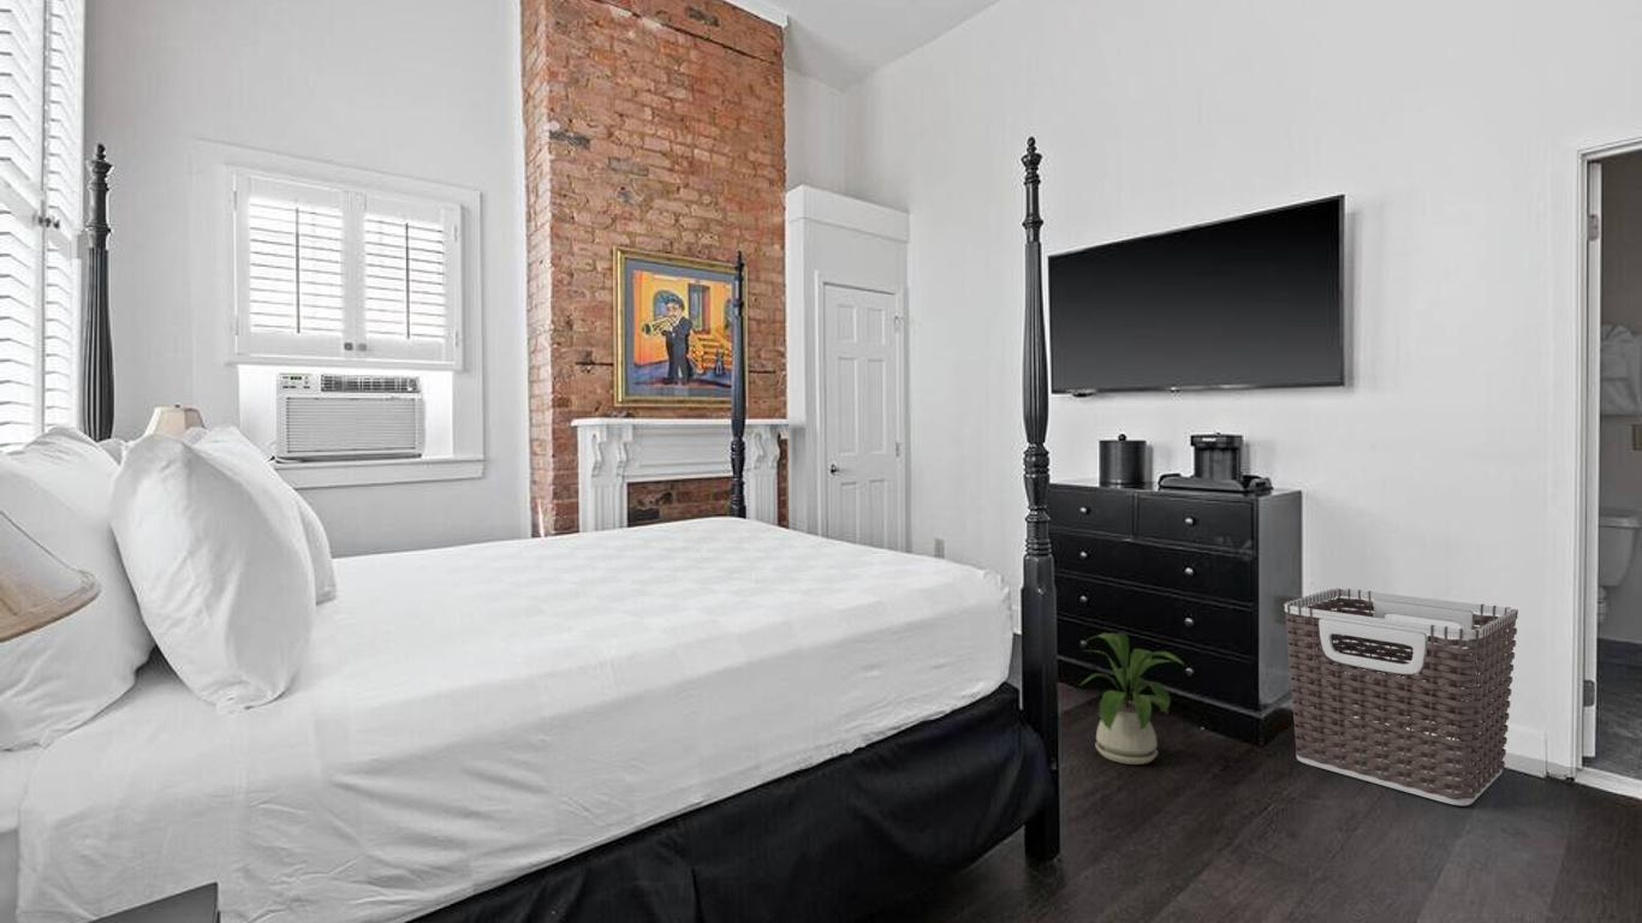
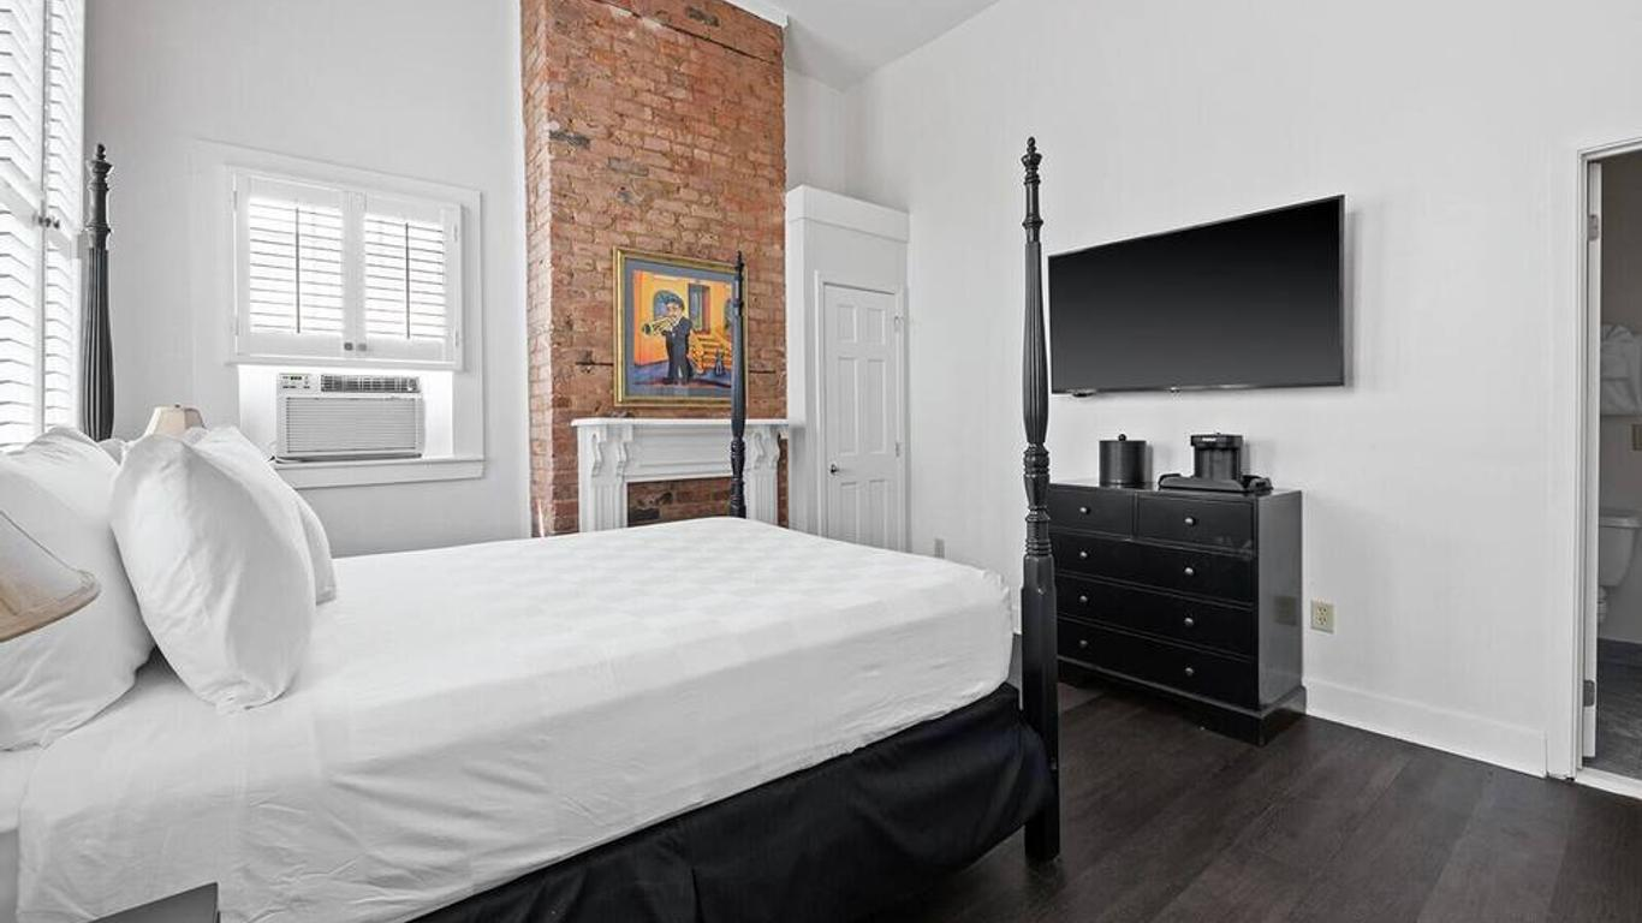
- clothes hamper (1397, 685)
- house plant (1137, 689)
